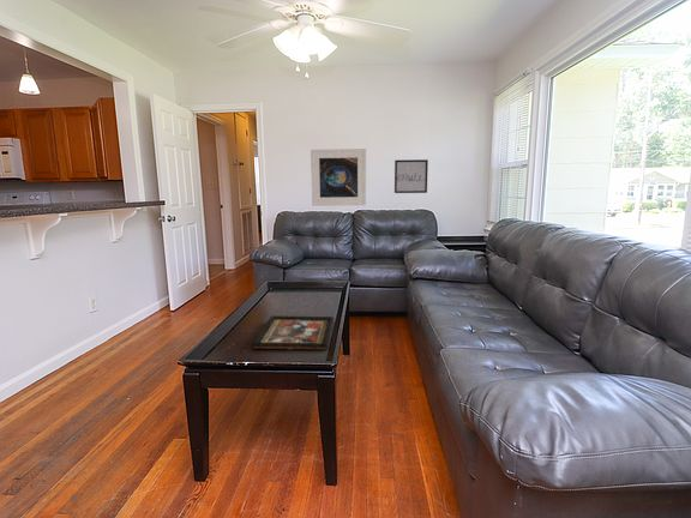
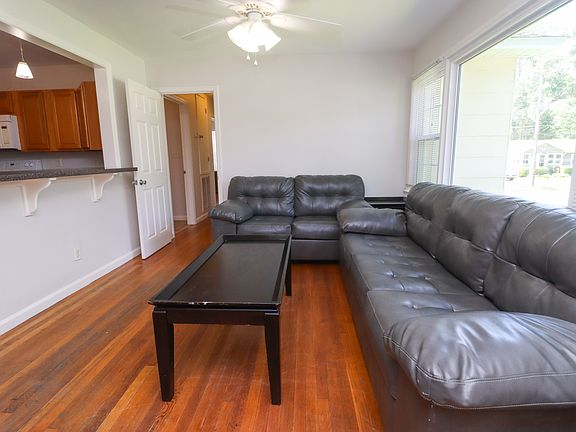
- decorative tray (296, 330)
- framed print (338, 177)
- wall art (410, 176)
